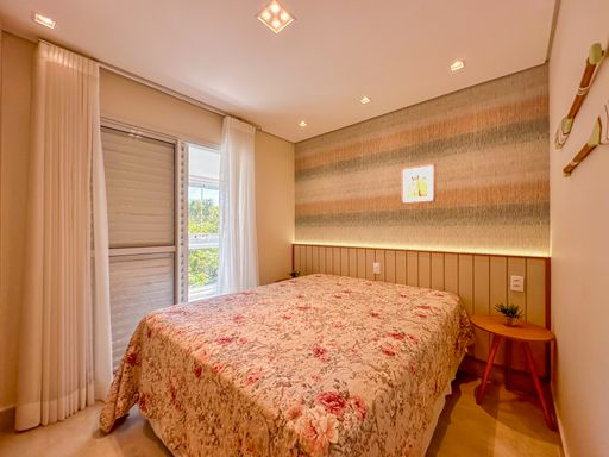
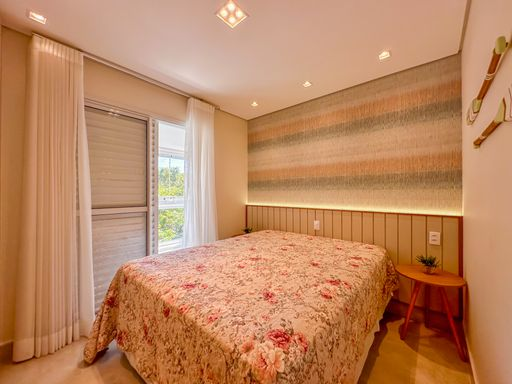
- wall art (417, 184)
